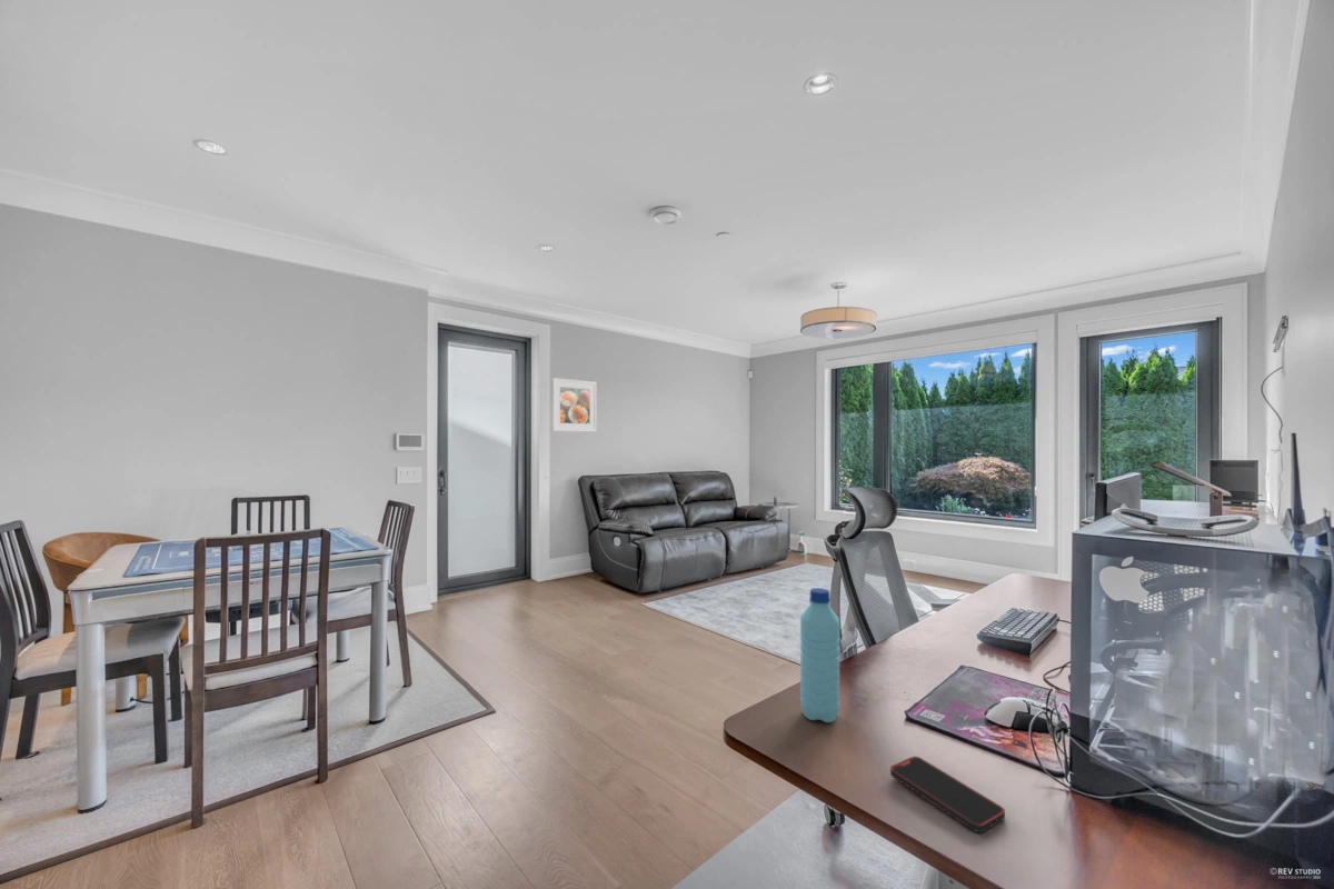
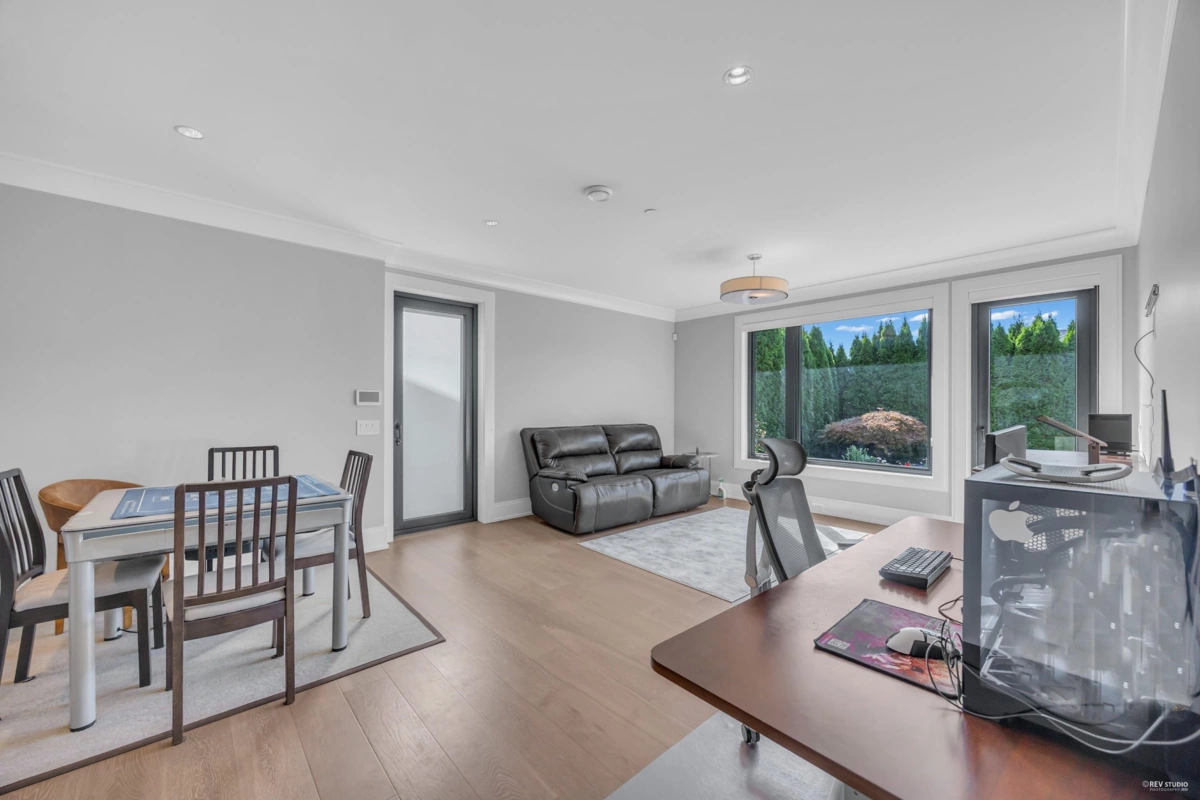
- smartphone (944, 790)
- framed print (575, 406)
- water bottle (819, 652)
